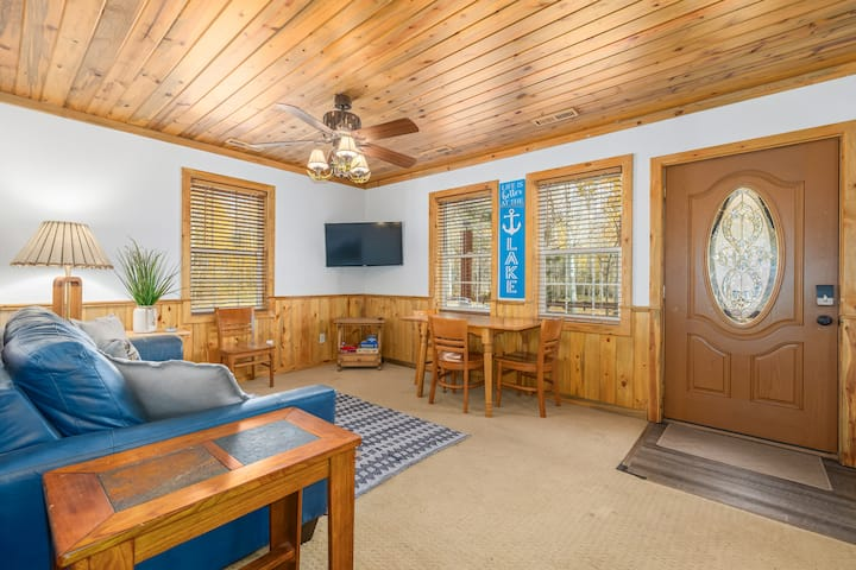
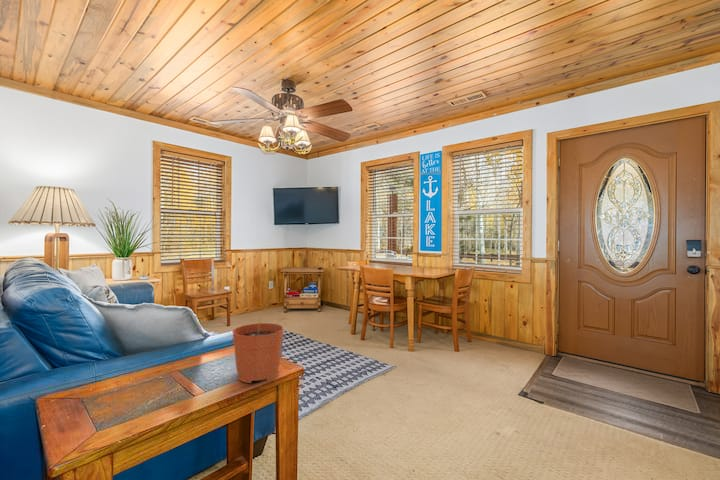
+ plant pot (258, 340)
